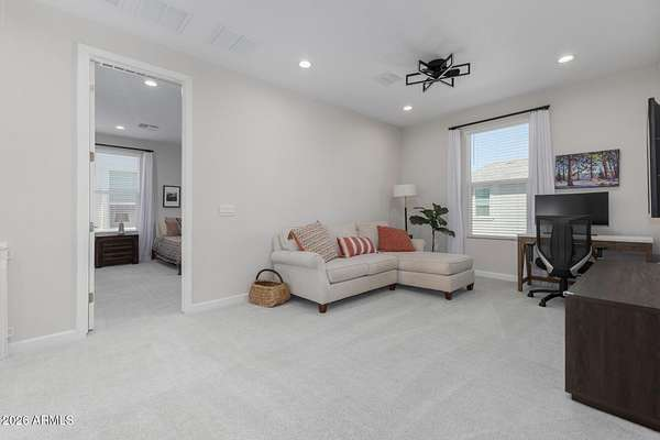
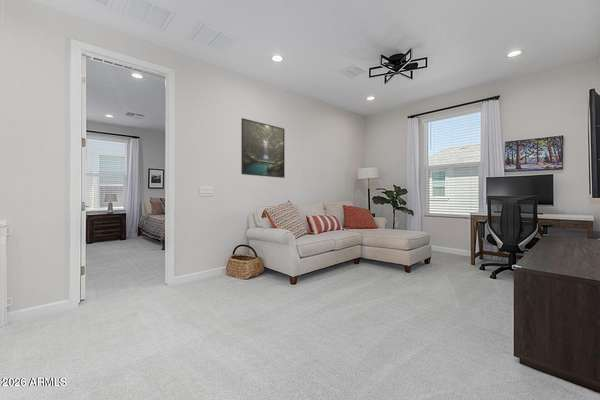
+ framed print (264, 149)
